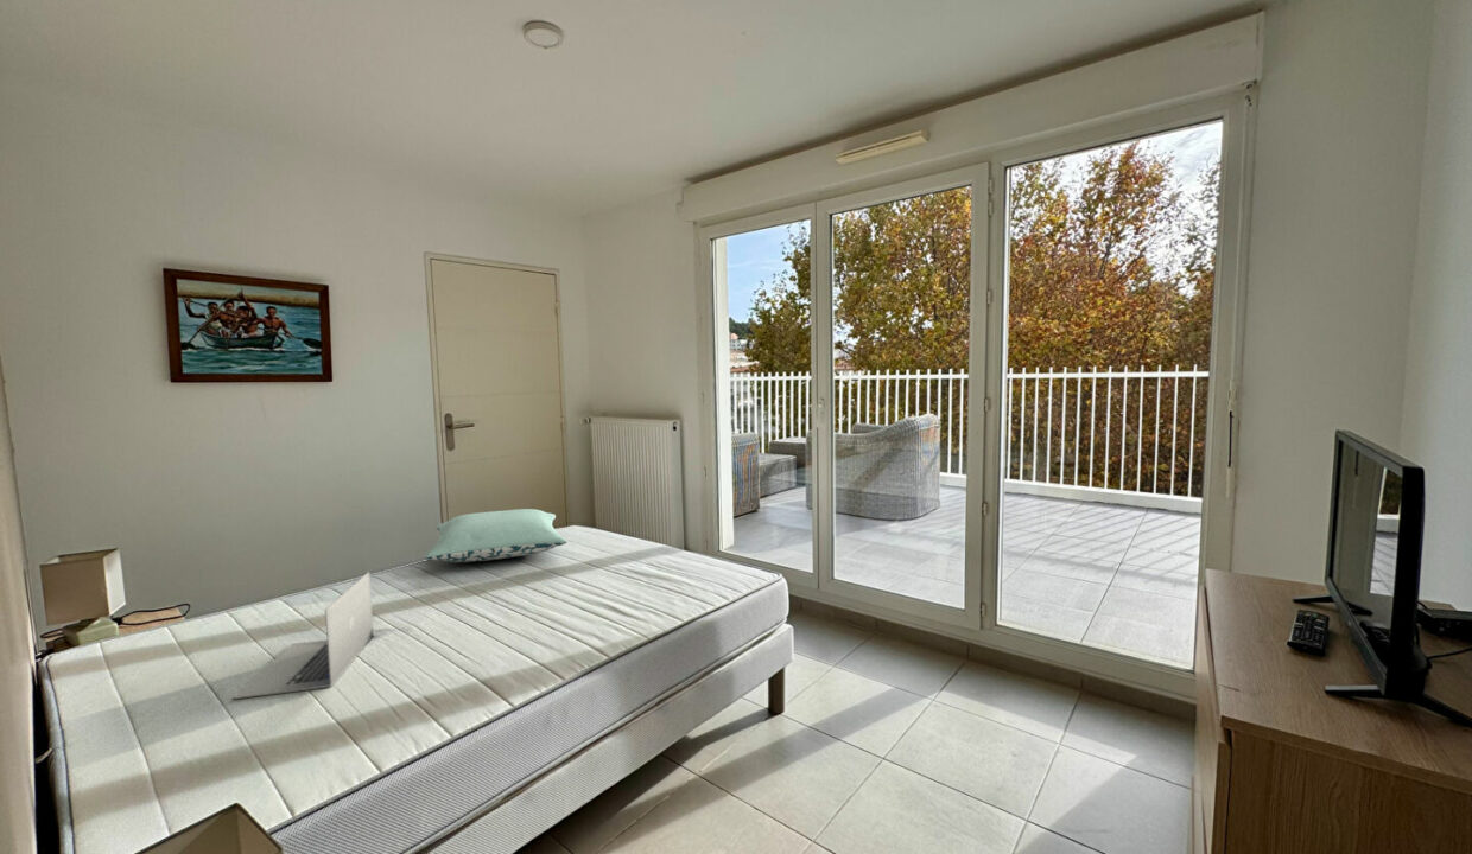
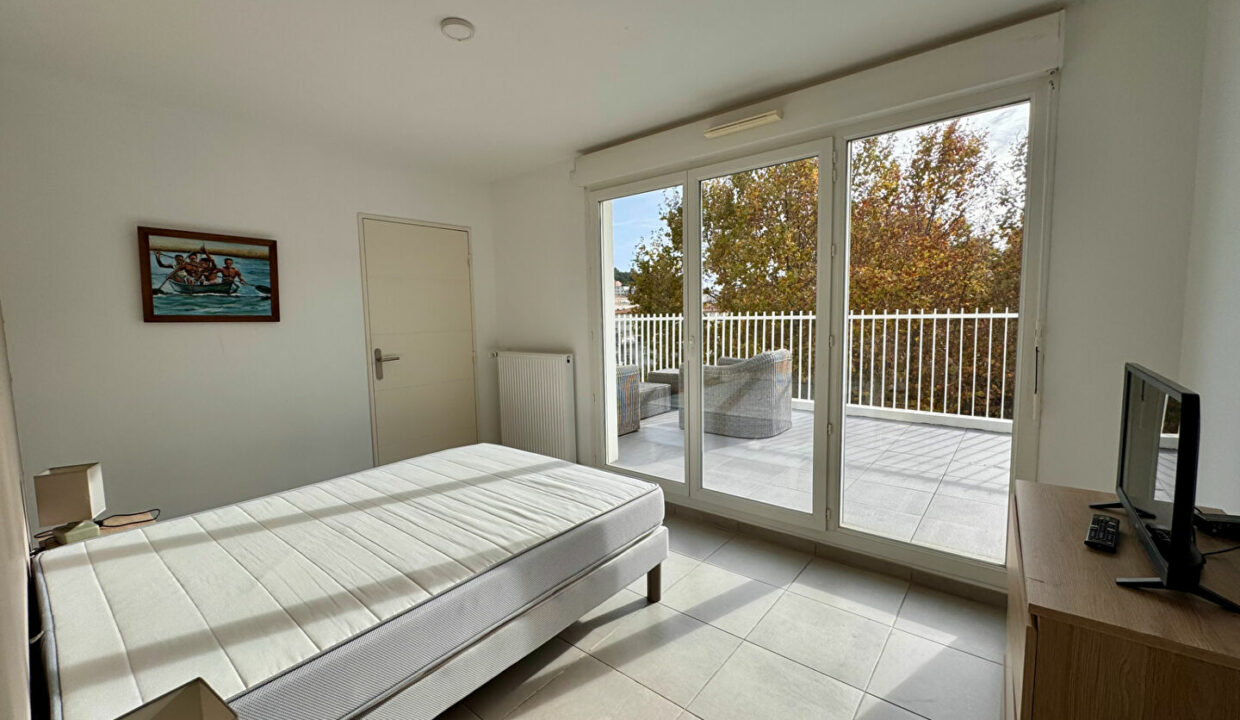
- pillow (497, 534)
- laptop (307, 642)
